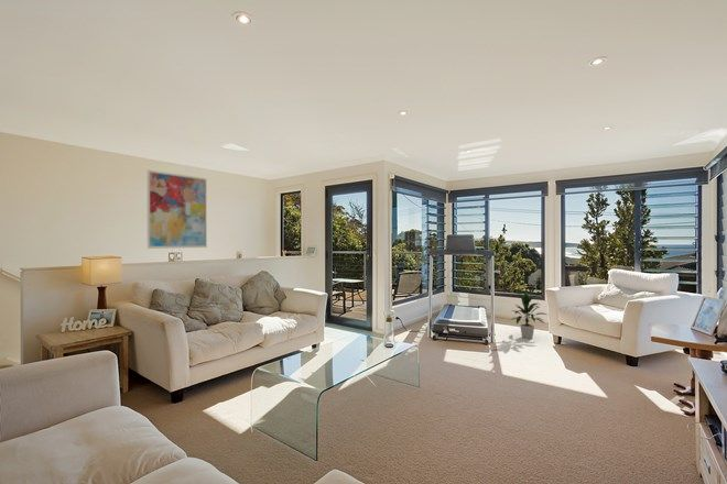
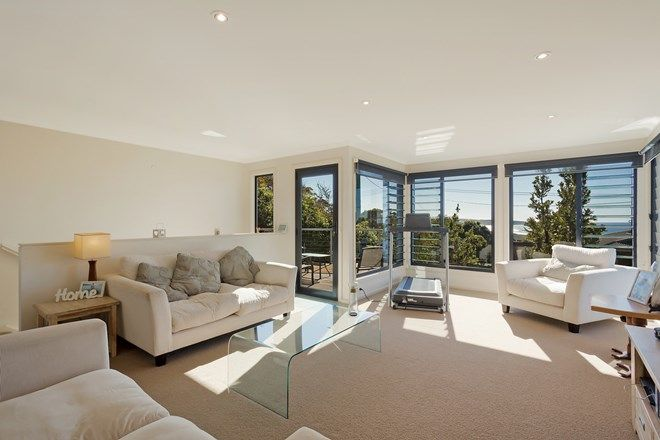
- wall art (178, 211)
- indoor plant (527, 314)
